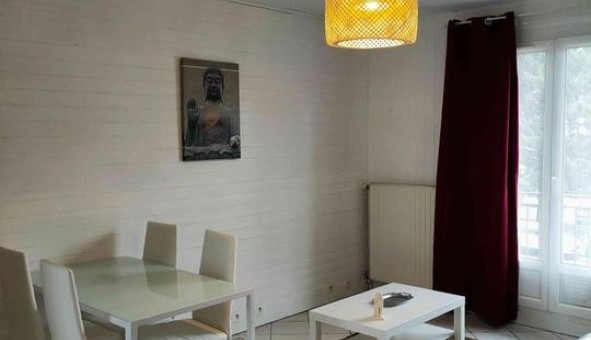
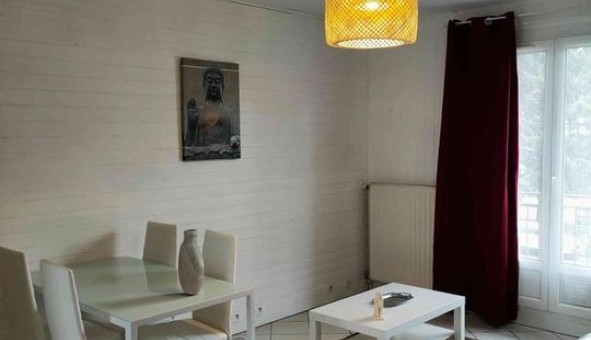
+ vase (191, 261)
